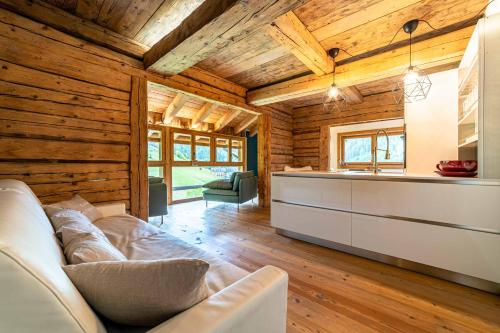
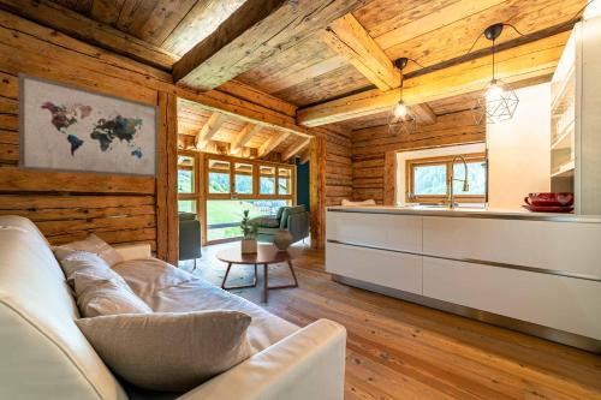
+ potted plant (251, 231)
+ coffee table (256, 269)
+ wall art (99, 133)
+ ceramic pot (282, 239)
